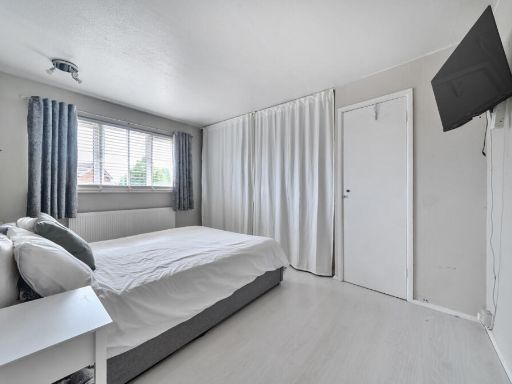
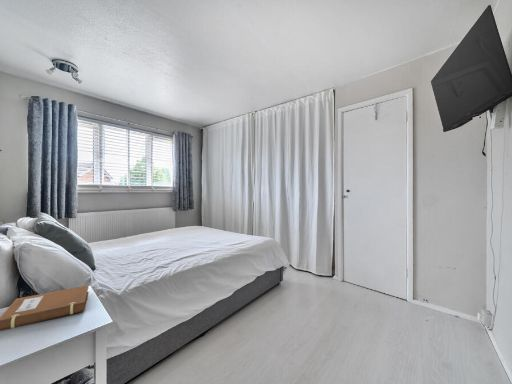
+ notebook (47, 305)
